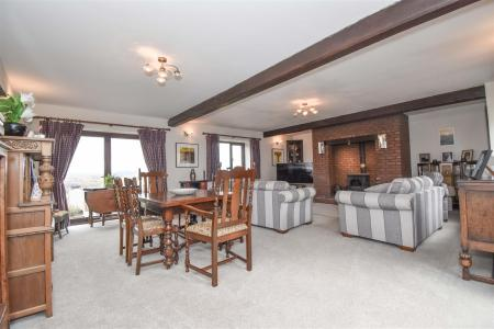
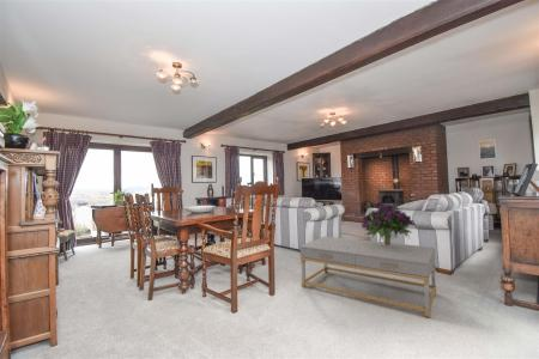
+ bouquet (386, 225)
+ coffee table (364, 268)
